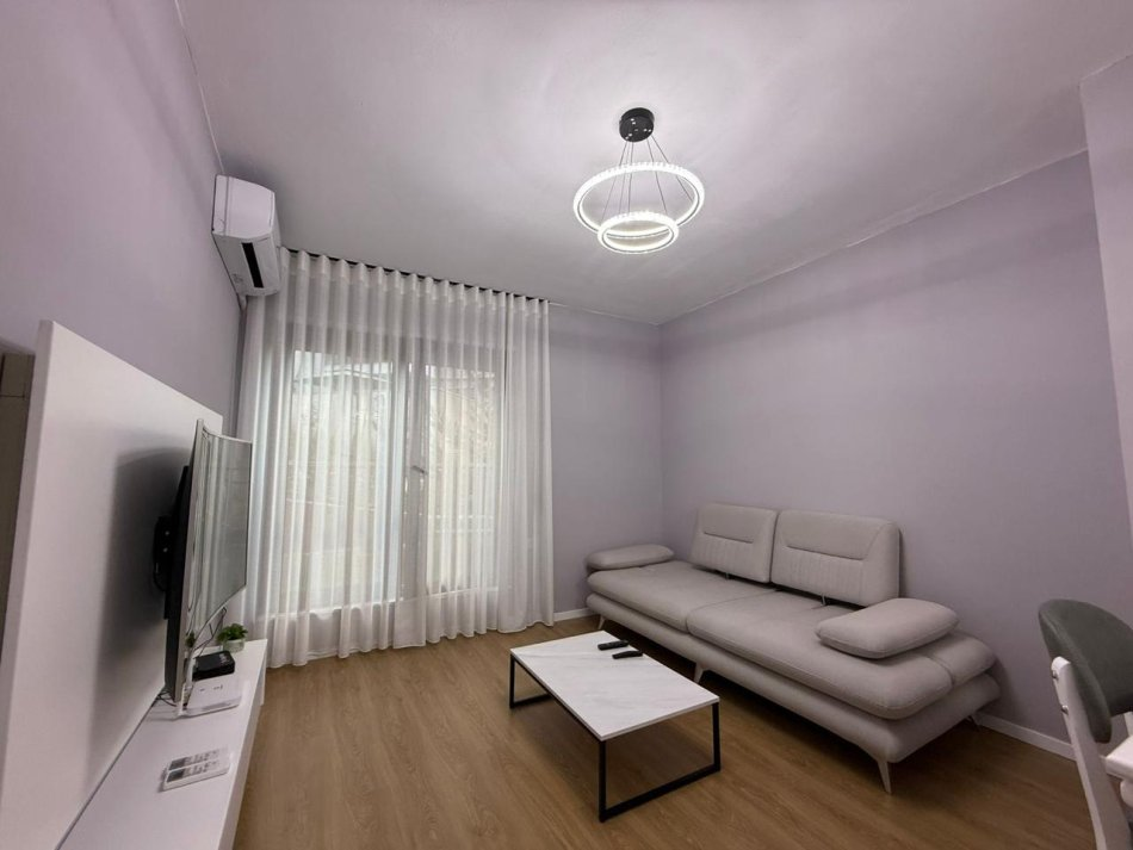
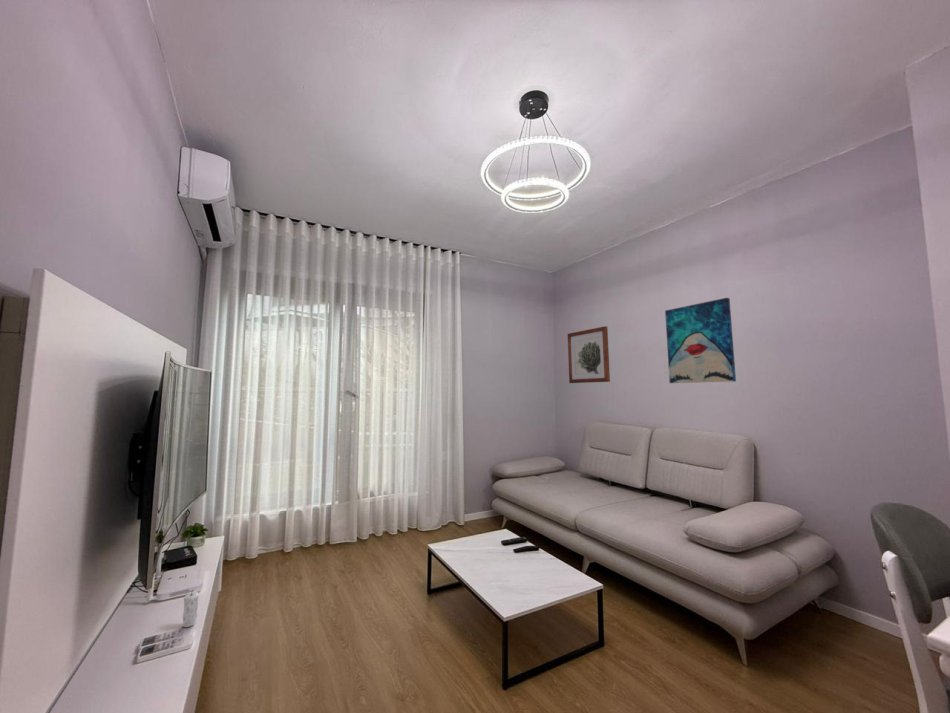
+ candle (190, 606)
+ wall art (697, 343)
+ wall art (587, 356)
